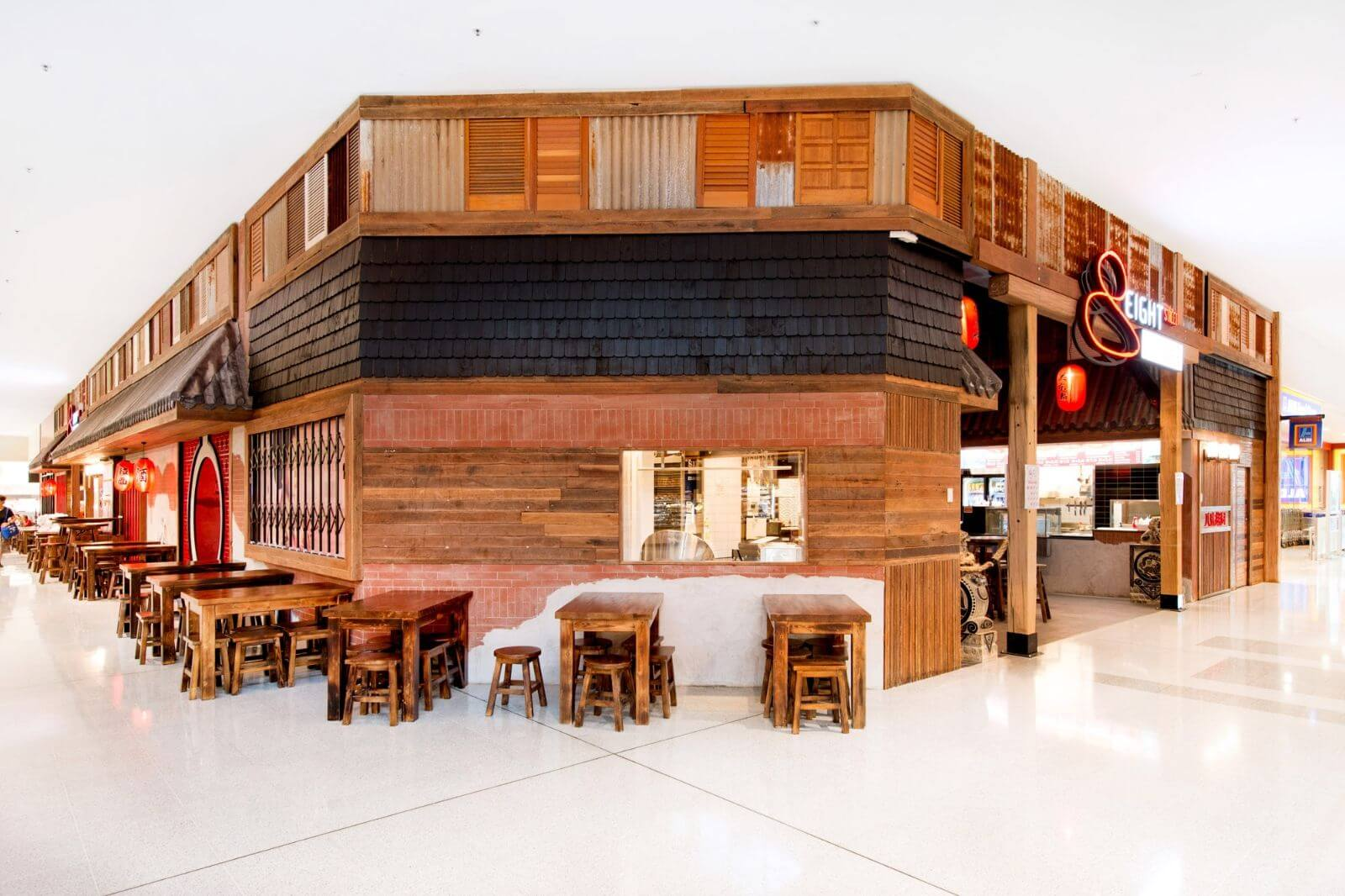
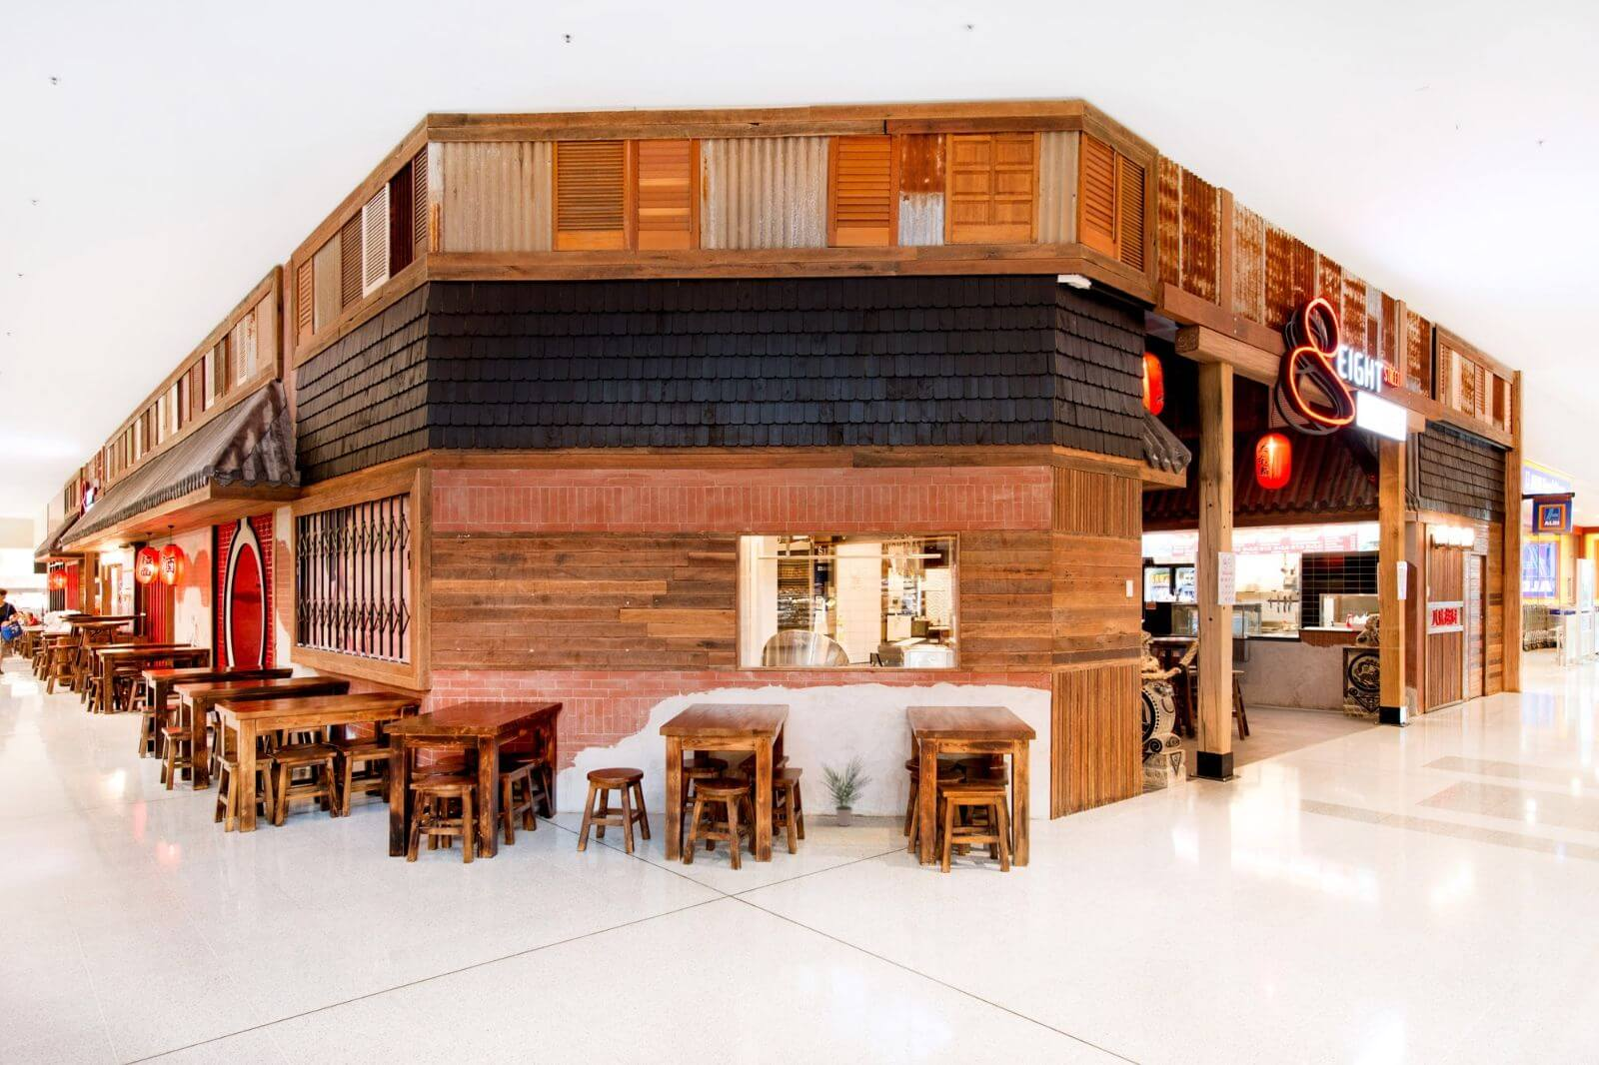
+ potted plant (843, 792)
